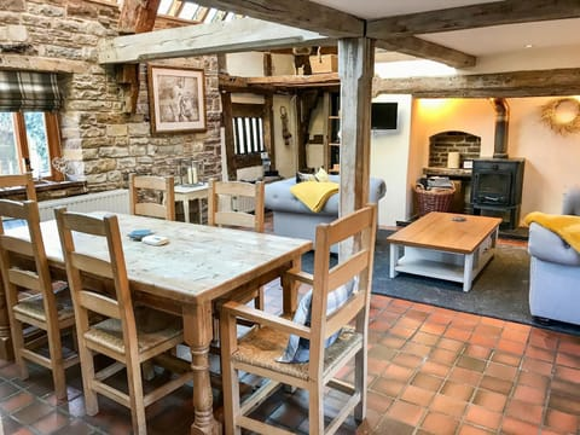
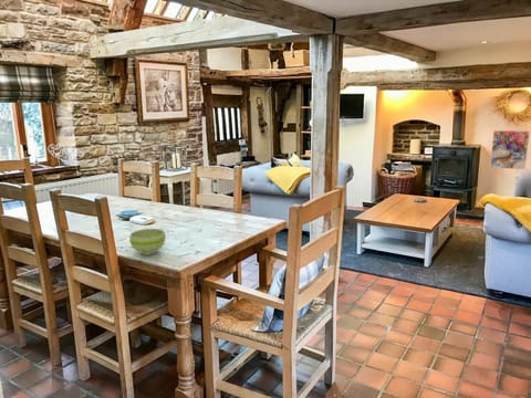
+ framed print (509, 149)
+ bowl (147, 242)
